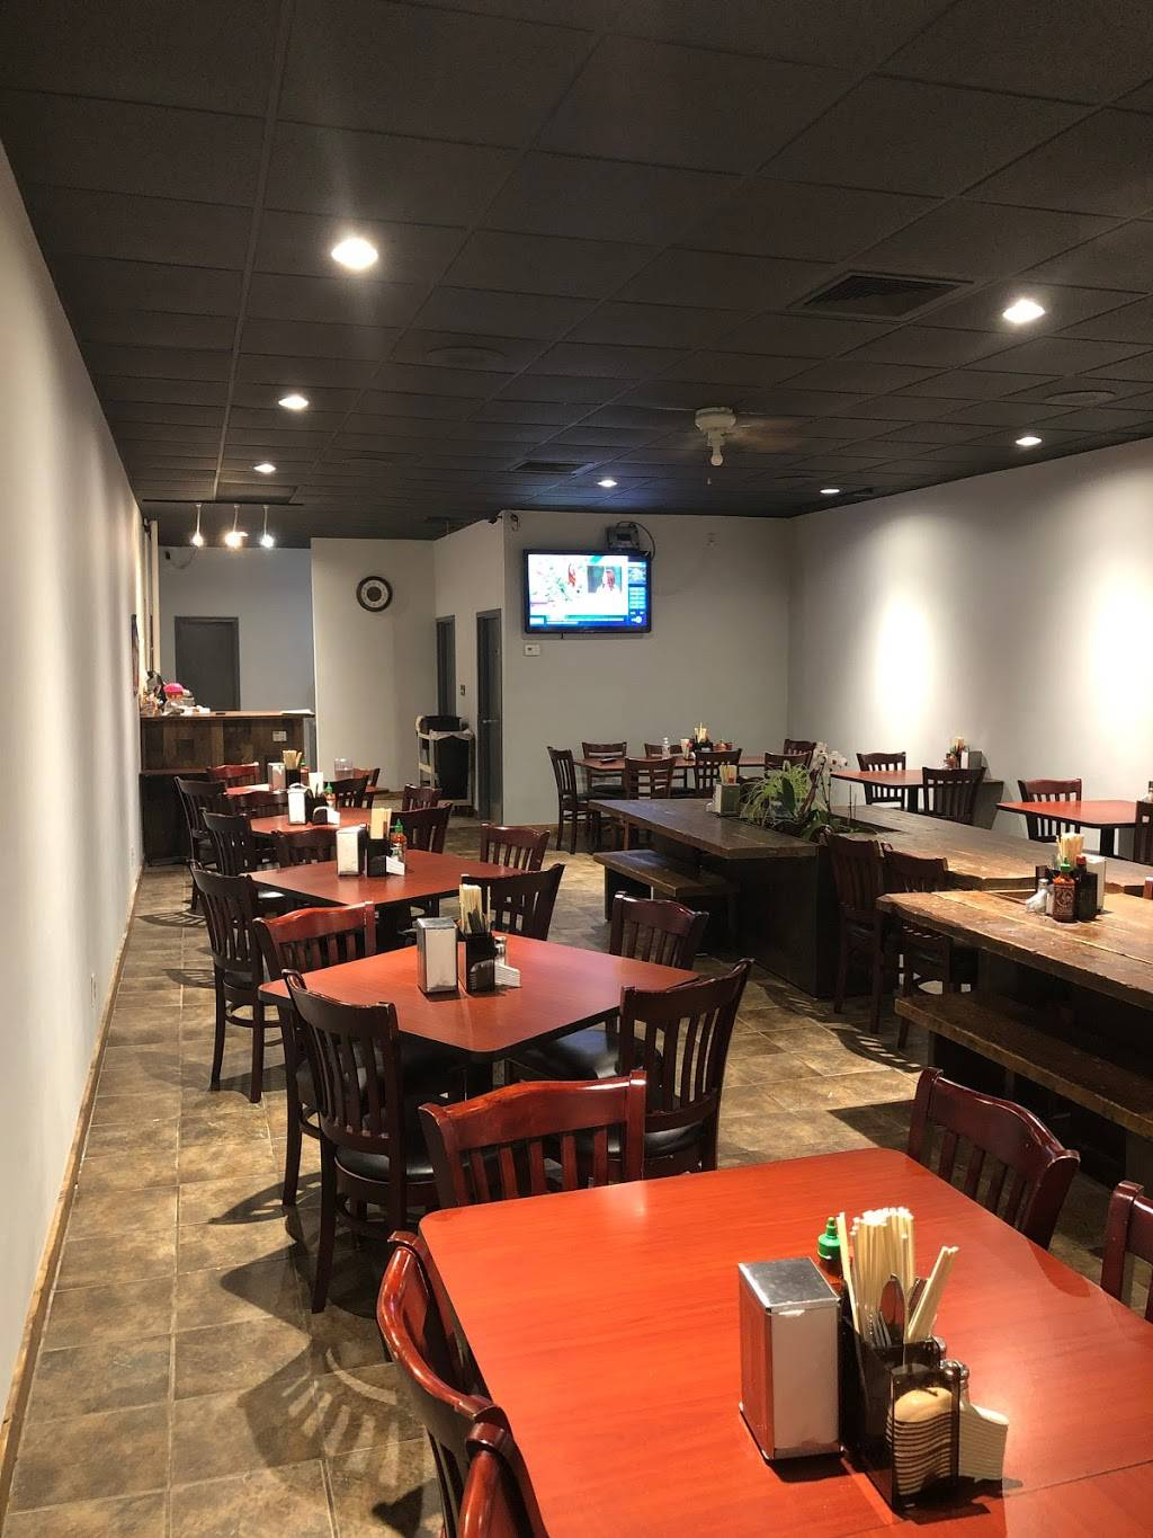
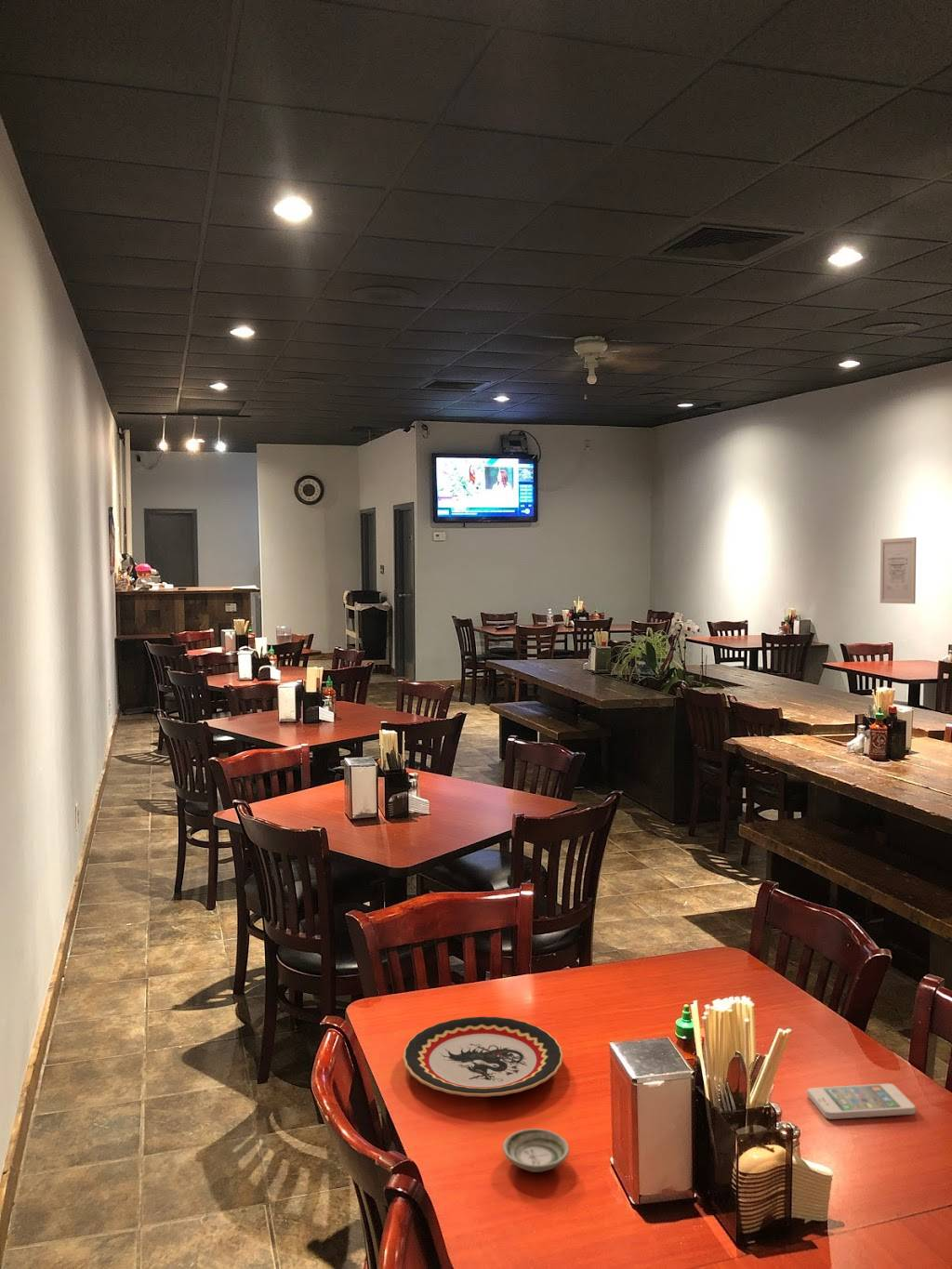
+ saucer (536, 1154)
+ plate (483, 1058)
+ wall art (897, 571)
+ smartphone (860, 1101)
